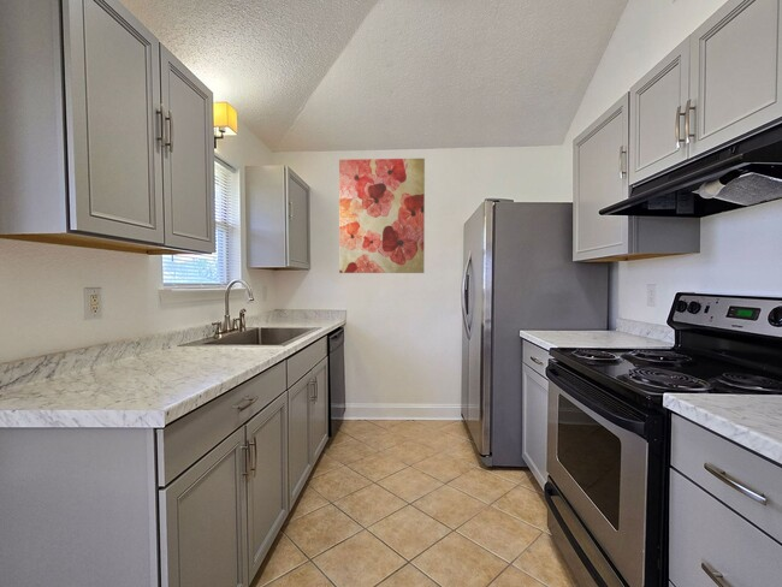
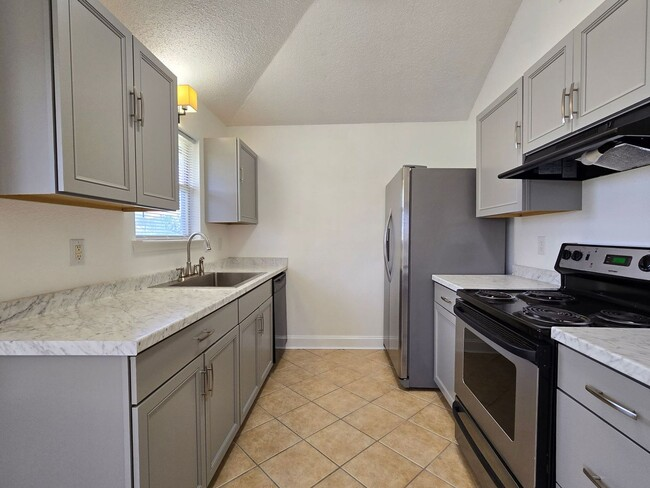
- wall art (381, 215)
